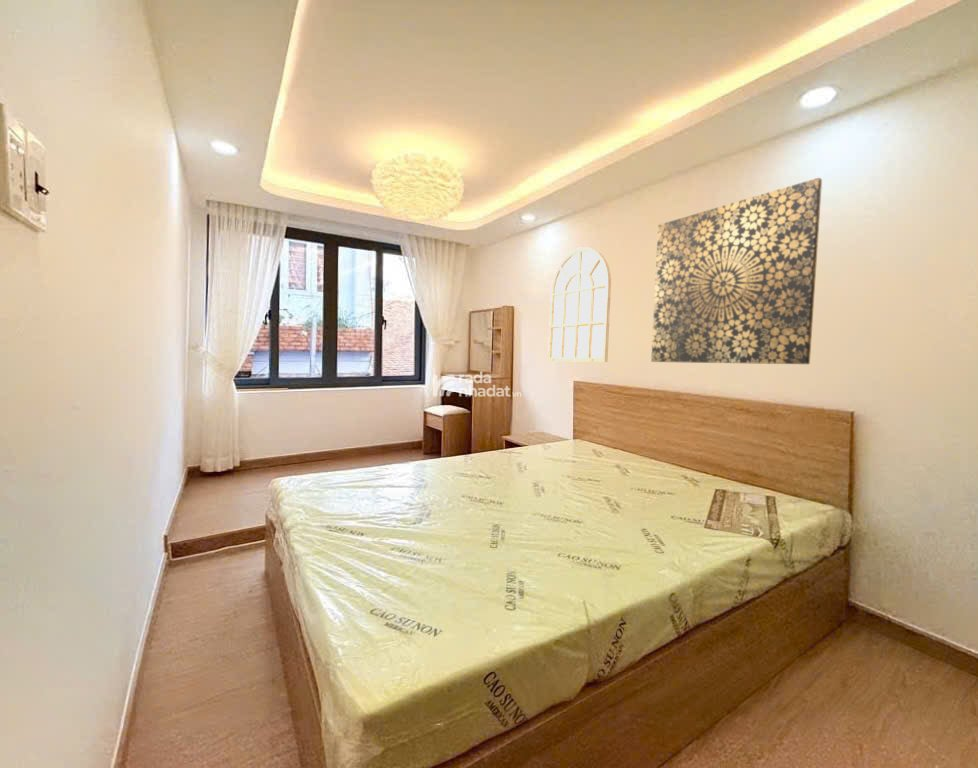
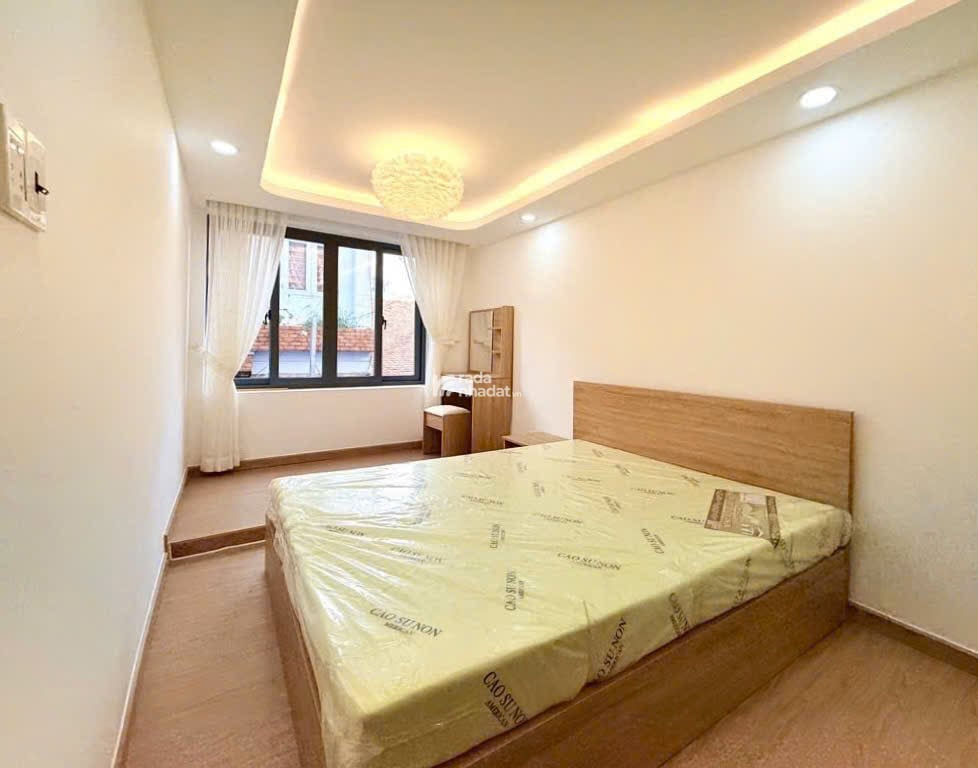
- mirror (577, 305)
- wall art (723, 284)
